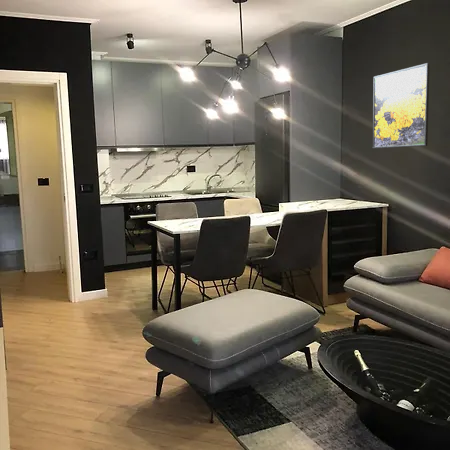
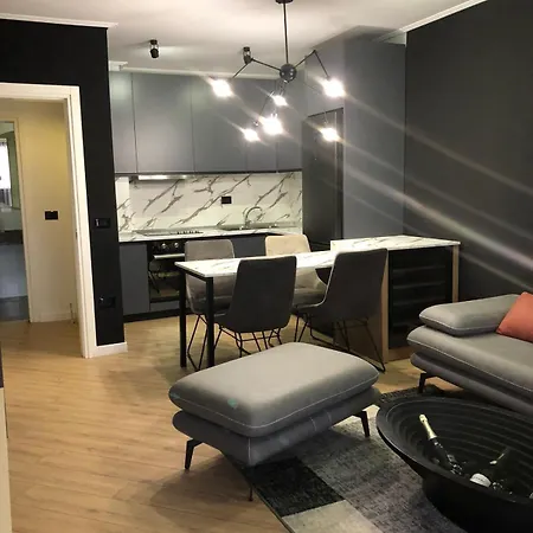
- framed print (398, 109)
